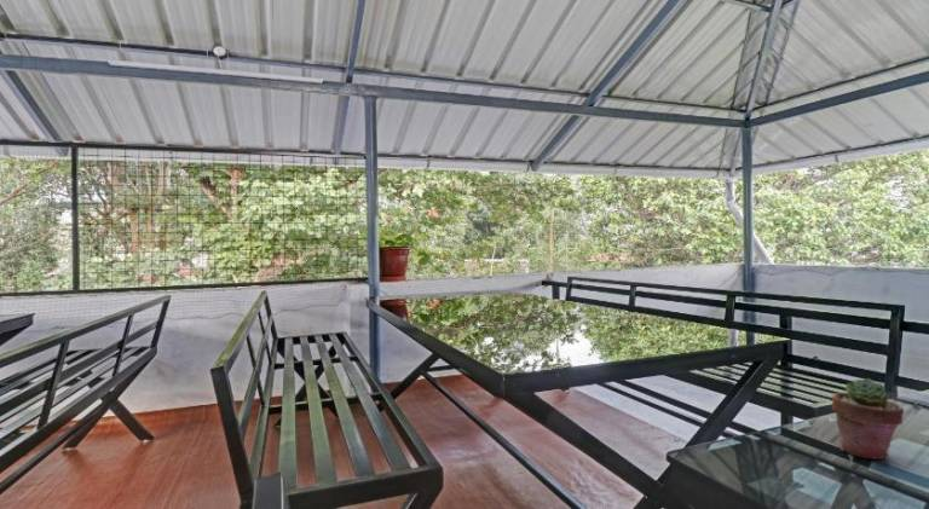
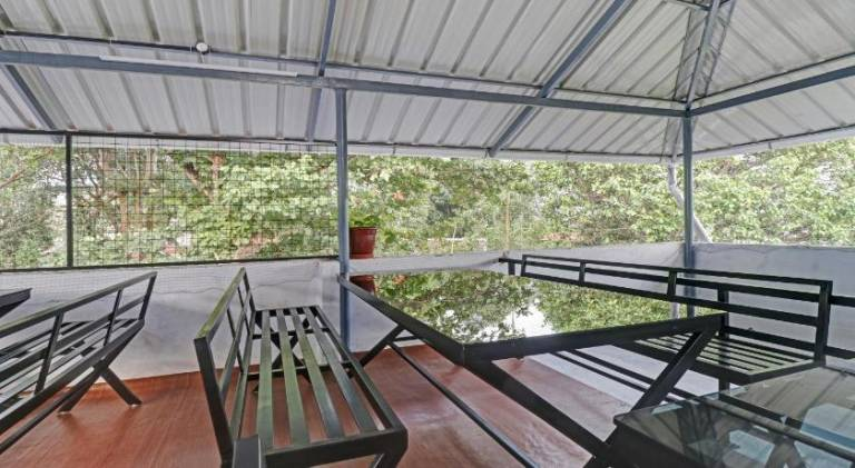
- potted succulent (865, 415)
